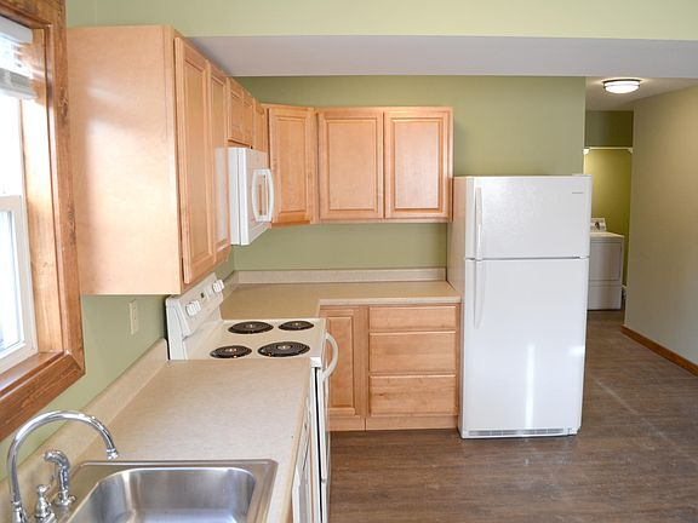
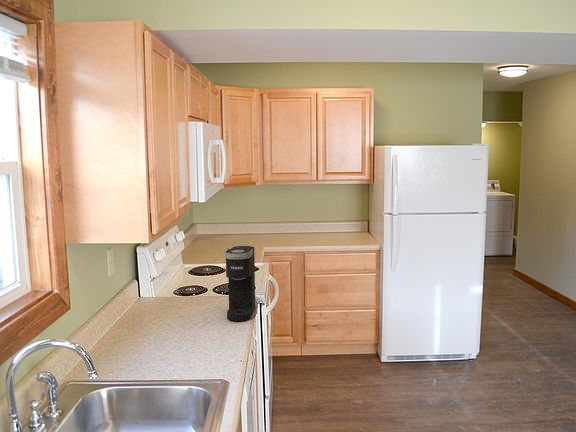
+ coffee maker (240, 280)
